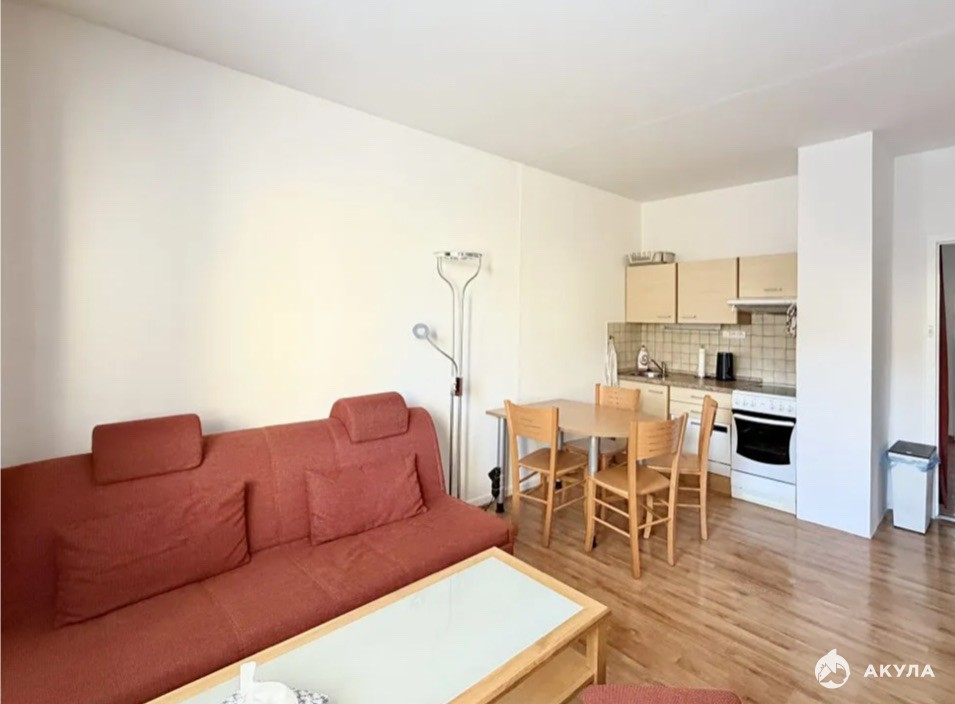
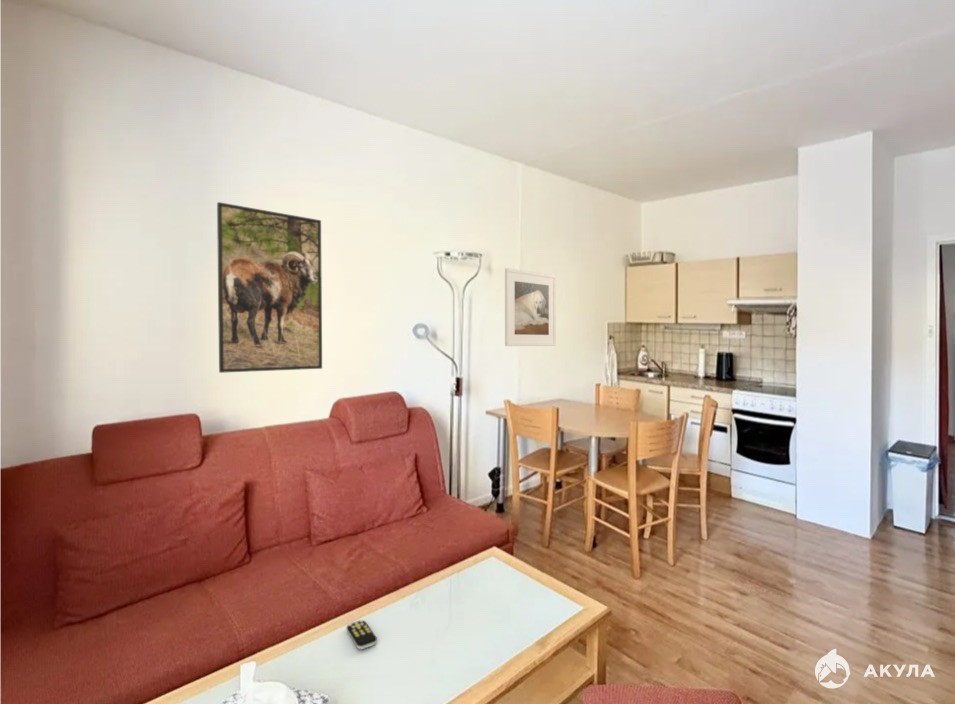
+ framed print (531, 309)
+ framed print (273, 291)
+ remote control (361, 633)
